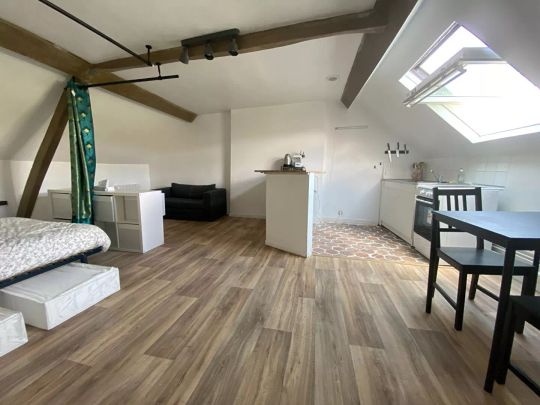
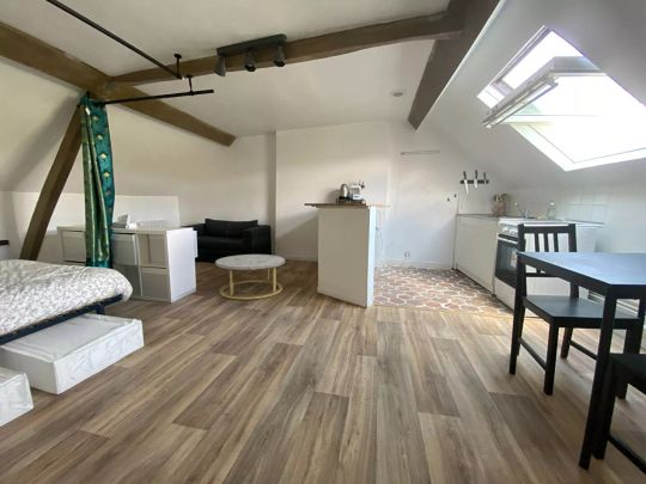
+ coffee table (251, 270)
